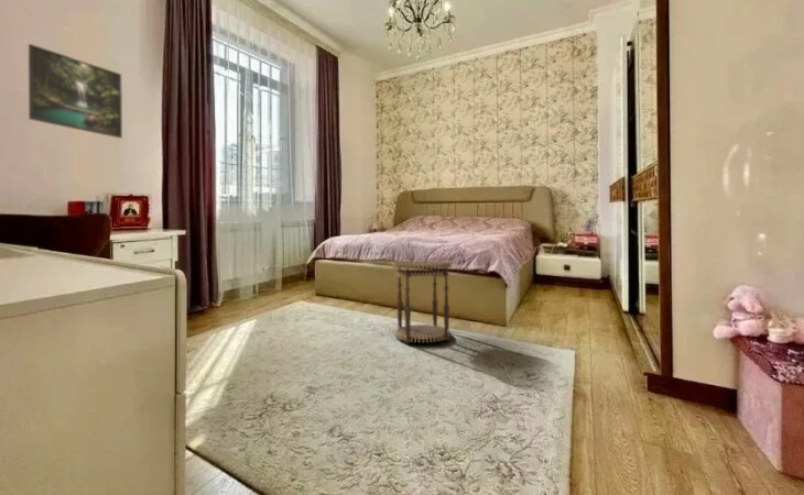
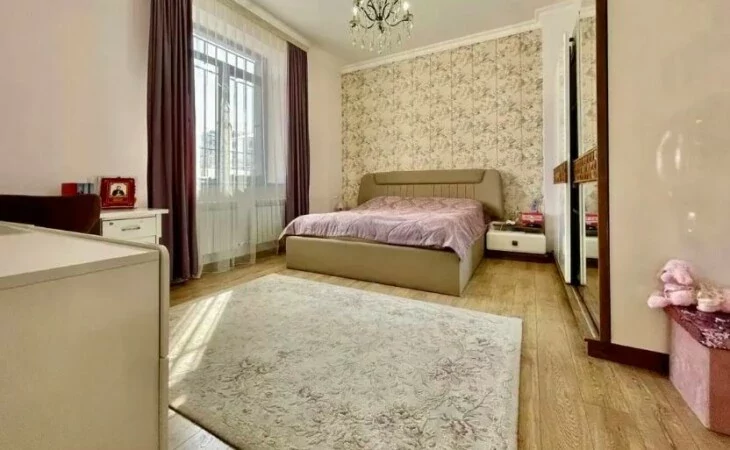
- side table (432, 301)
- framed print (78, 95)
